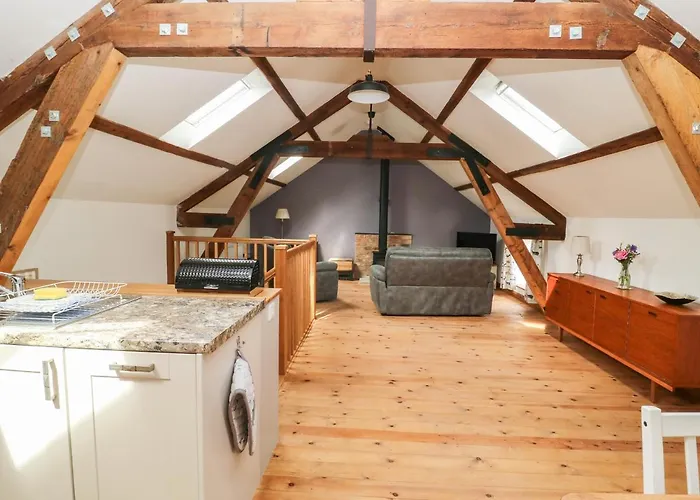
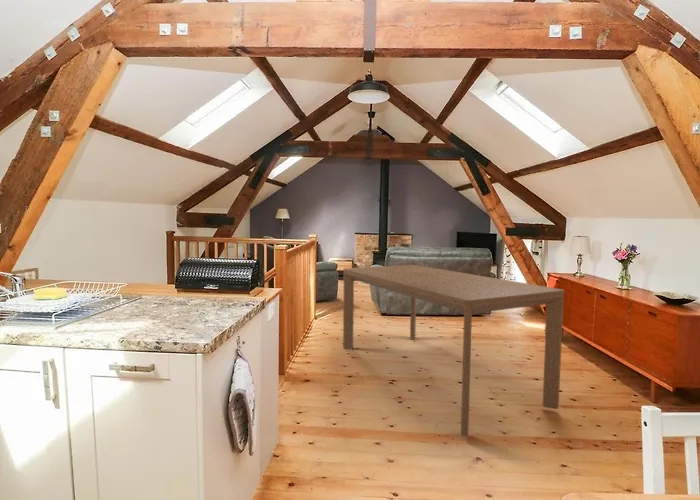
+ dining table (415, 326)
